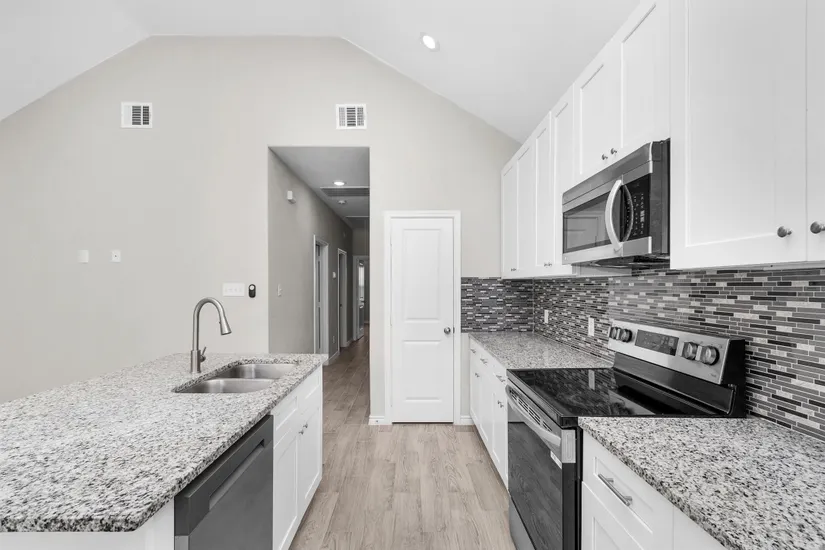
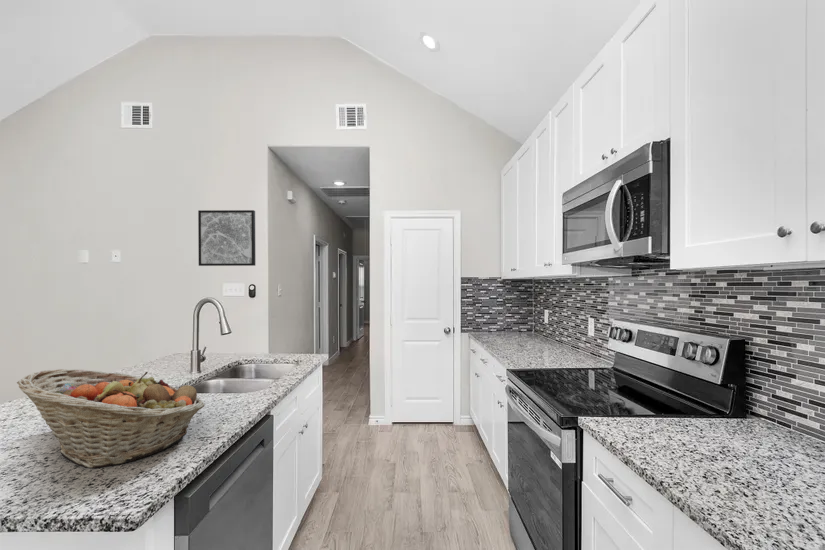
+ wall art (227, 238)
+ fruit basket (119, 404)
